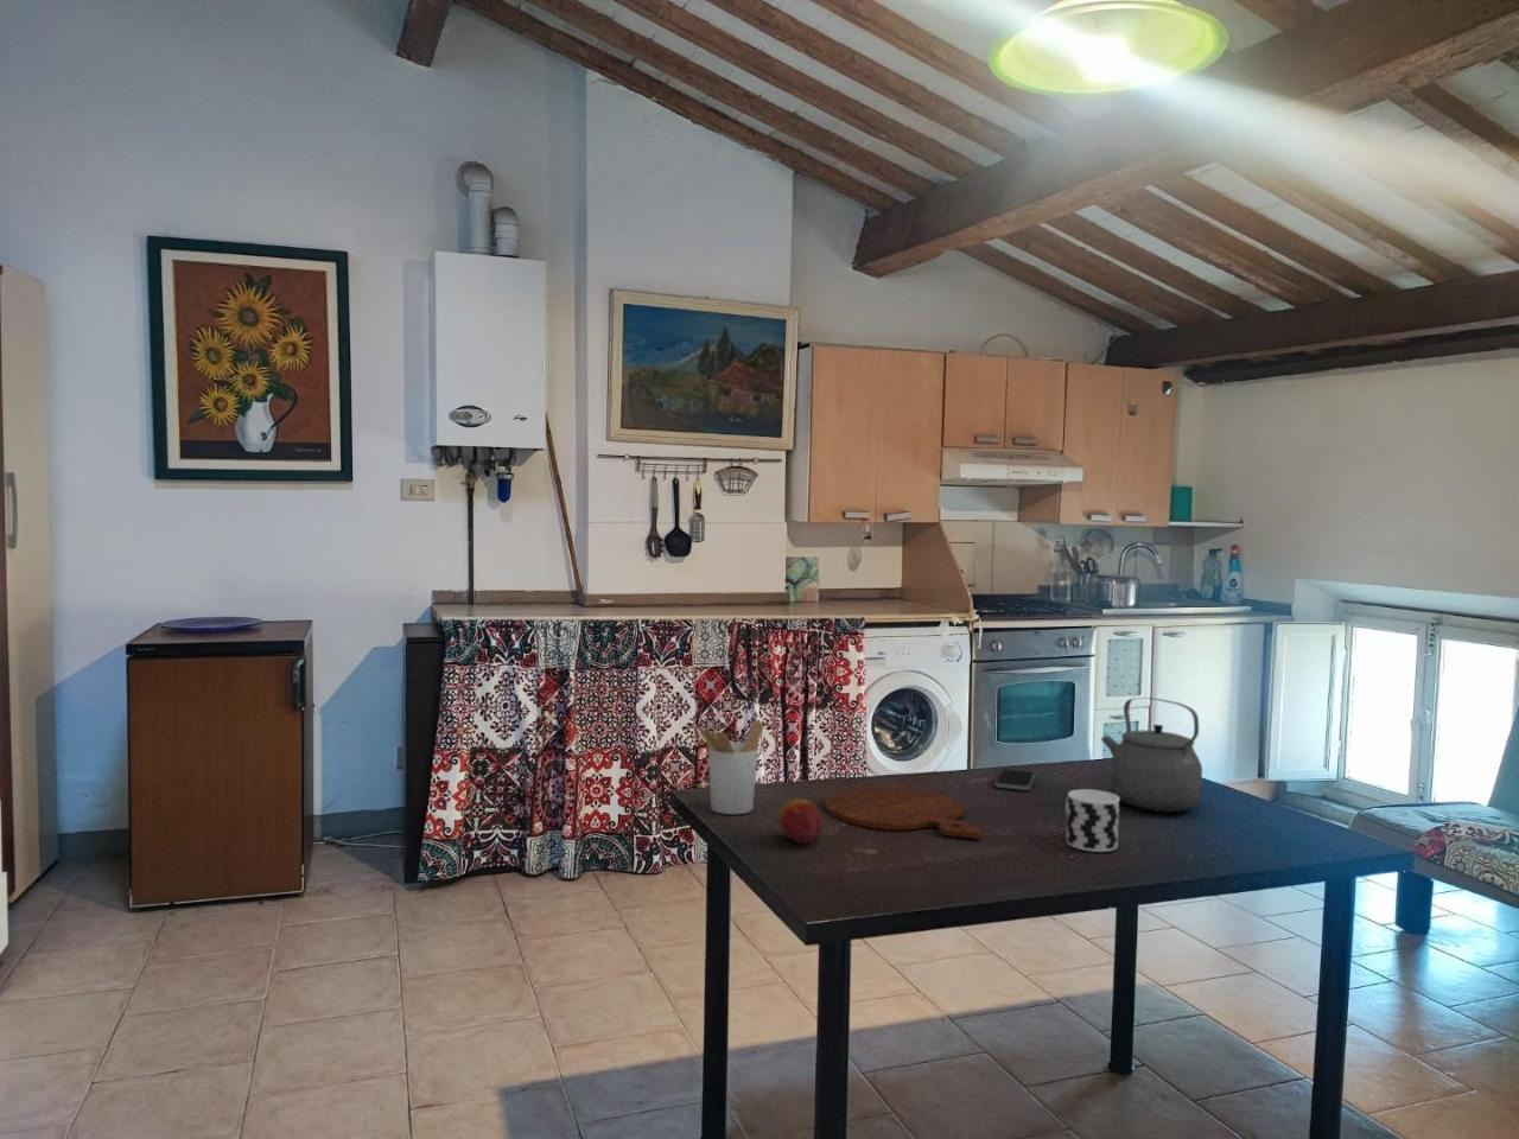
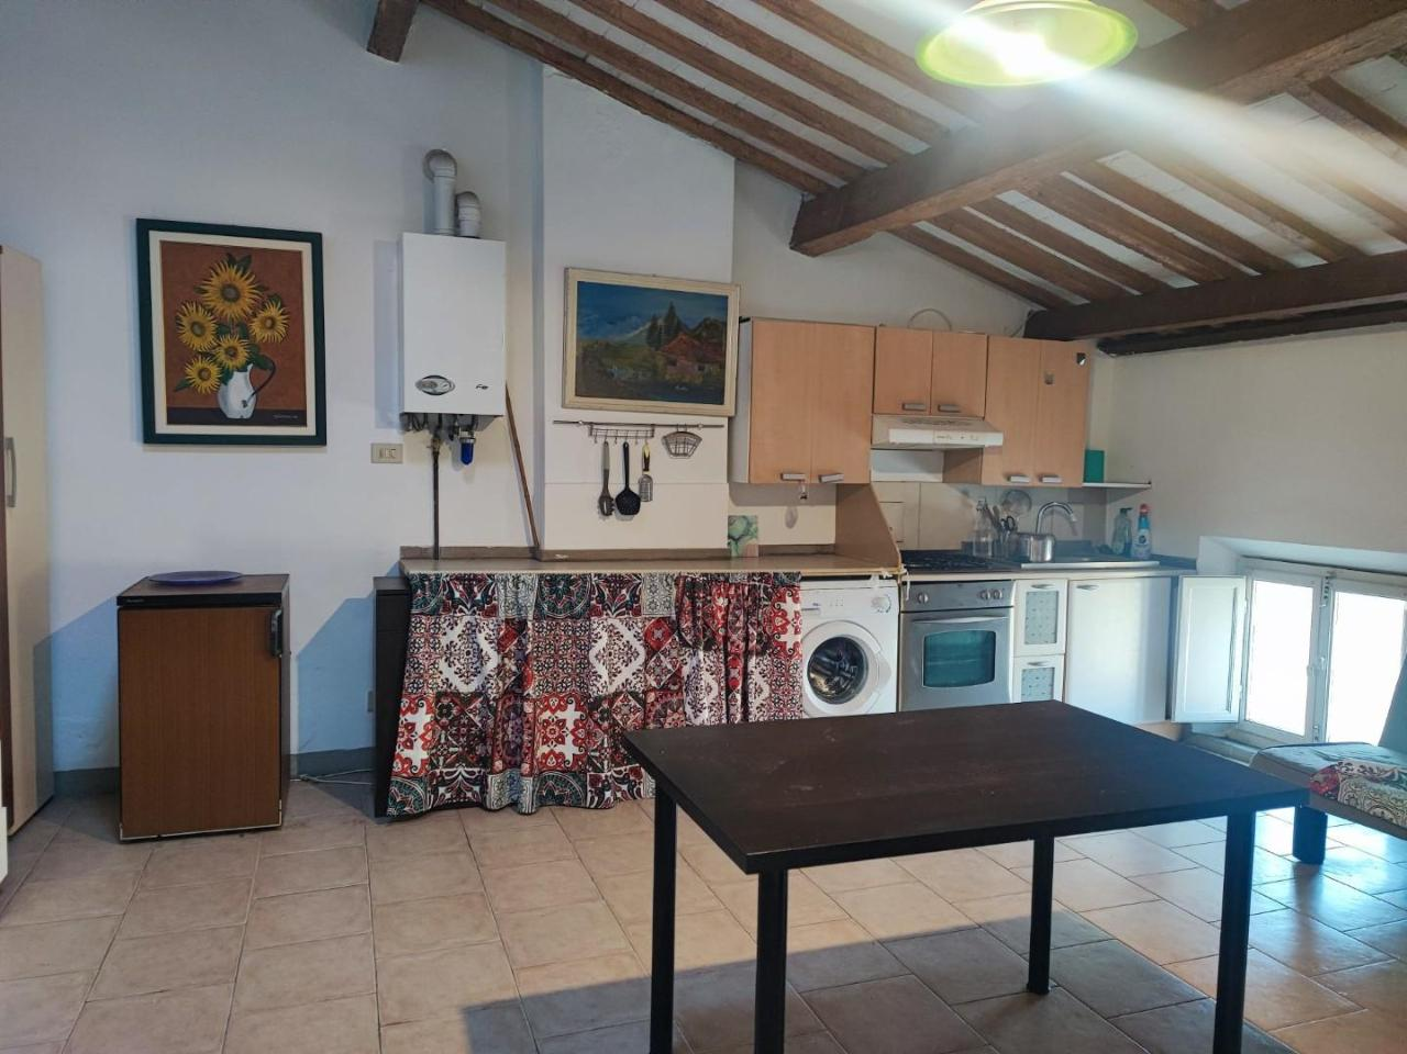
- cutting board (910, 812)
- smartphone (1014, 779)
- tea kettle (1146, 749)
- utensil holder (726, 766)
- fruit (798, 820)
- cup (1087, 817)
